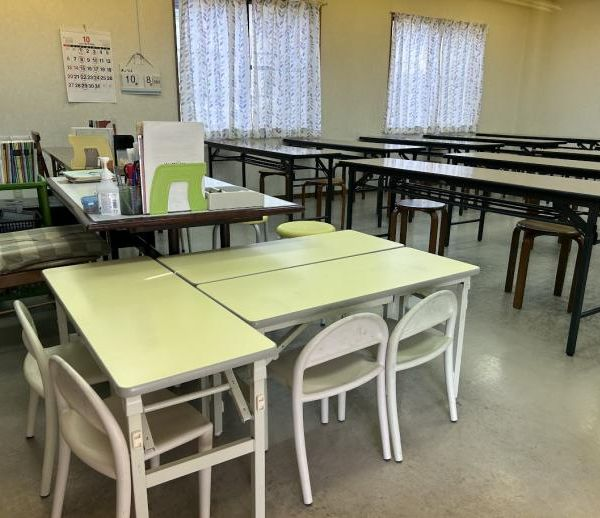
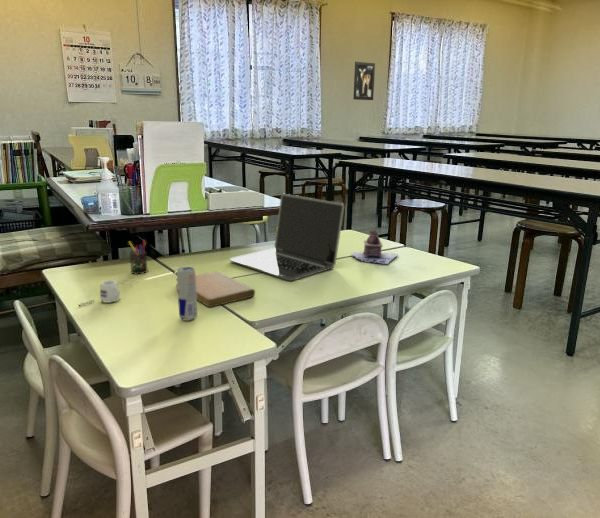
+ teapot (373, 244)
+ wall art (364, 81)
+ pen holder (140, 255)
+ beverage can (187, 293)
+ mug (102, 294)
+ laptop (285, 233)
+ notebook (214, 287)
